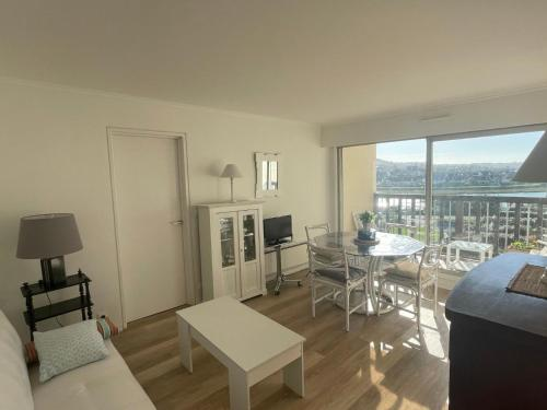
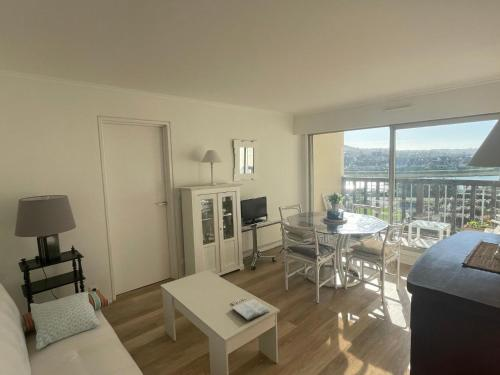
+ magazine (247, 306)
